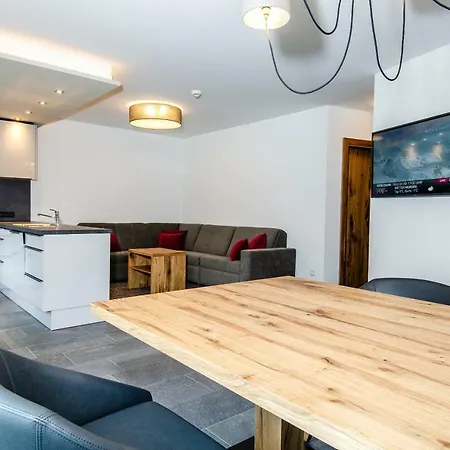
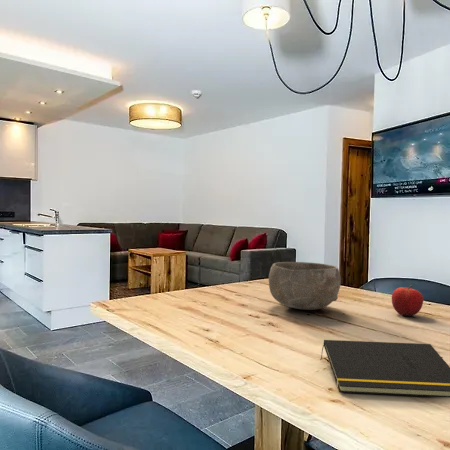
+ notepad (388, 365)
+ fruit (407, 300)
+ bowl (304, 286)
